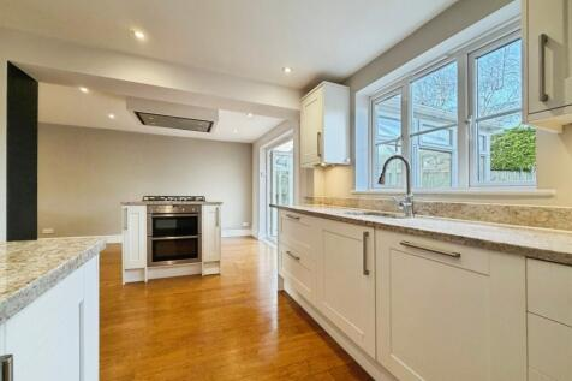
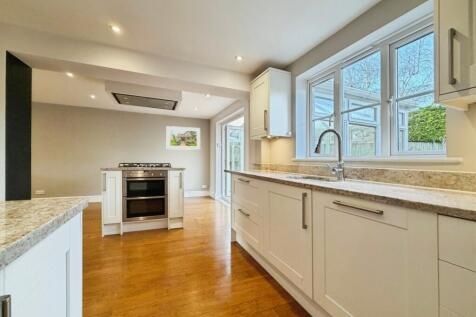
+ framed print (183, 138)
